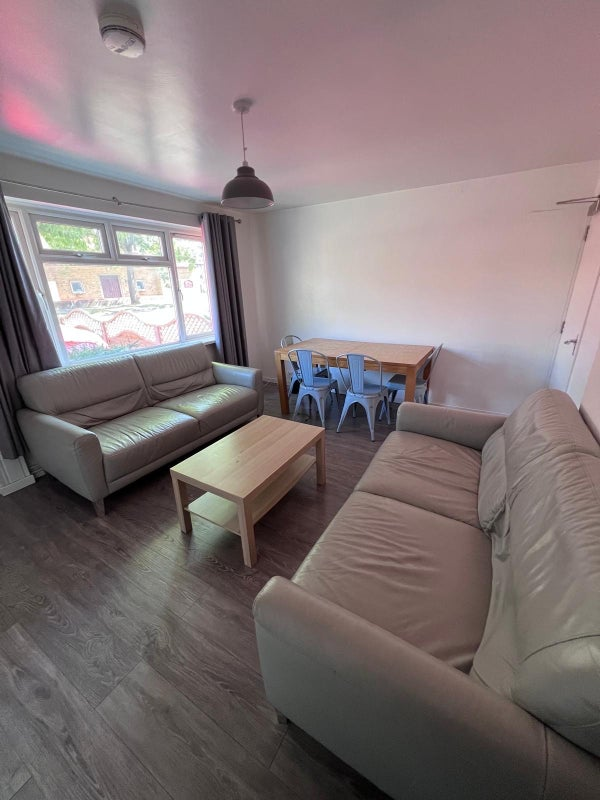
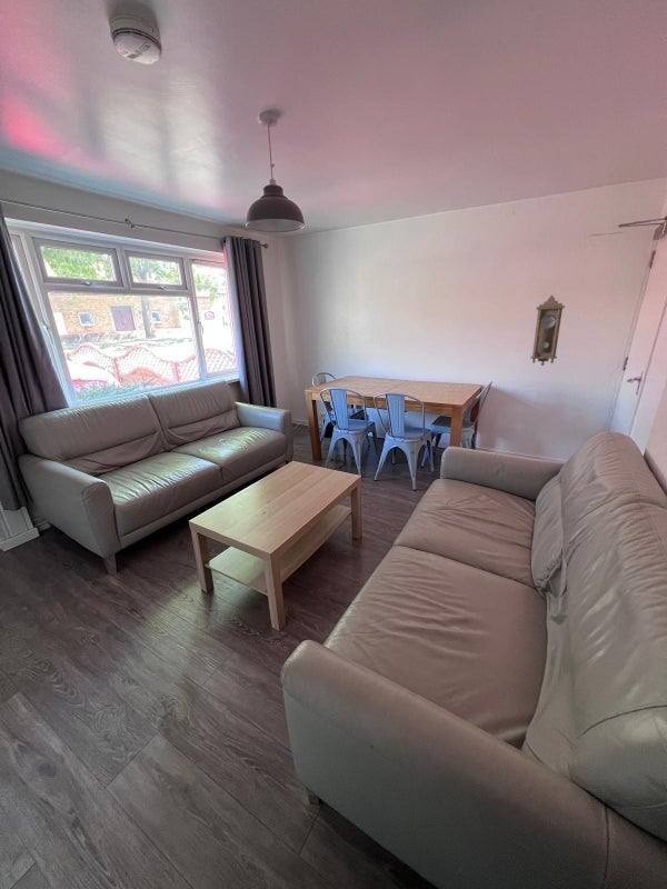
+ pendulum clock (547, 331)
